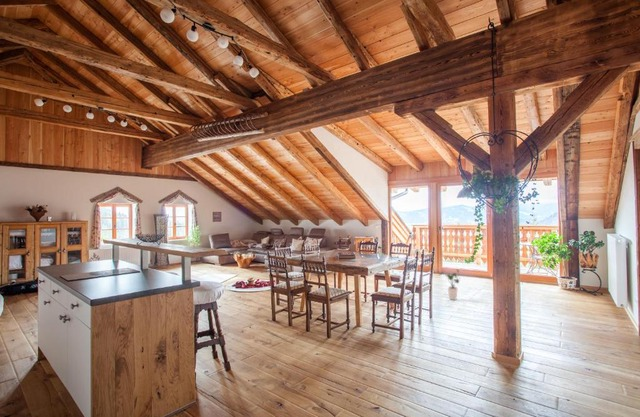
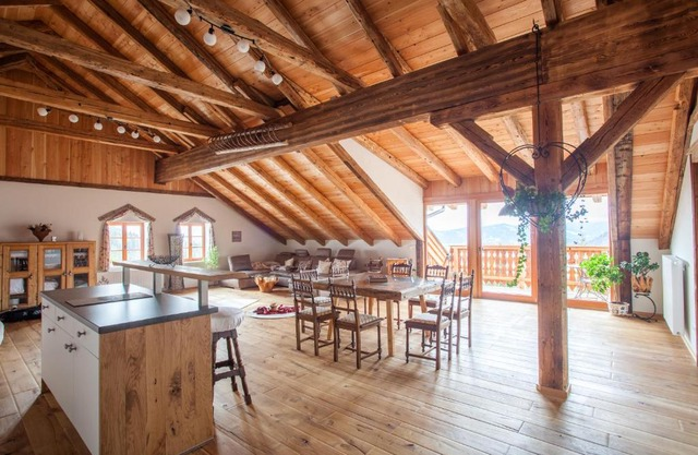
- house plant (450, 283)
